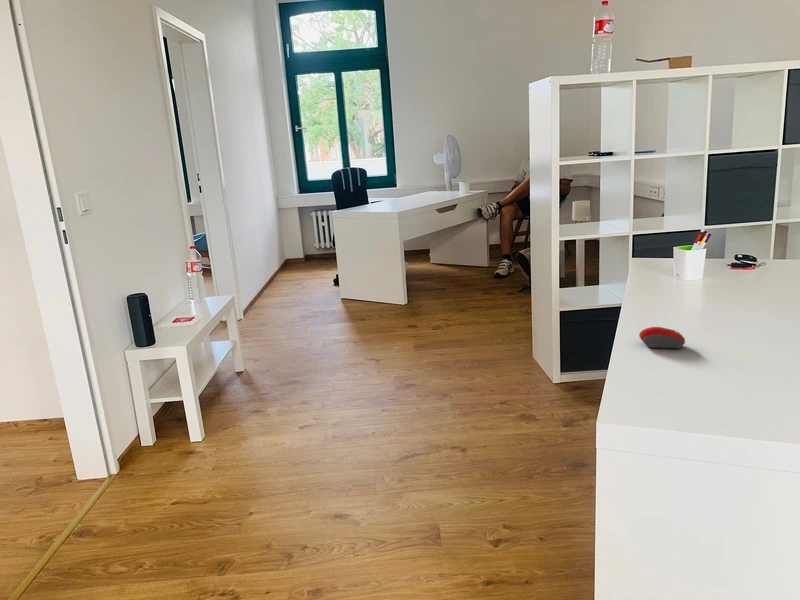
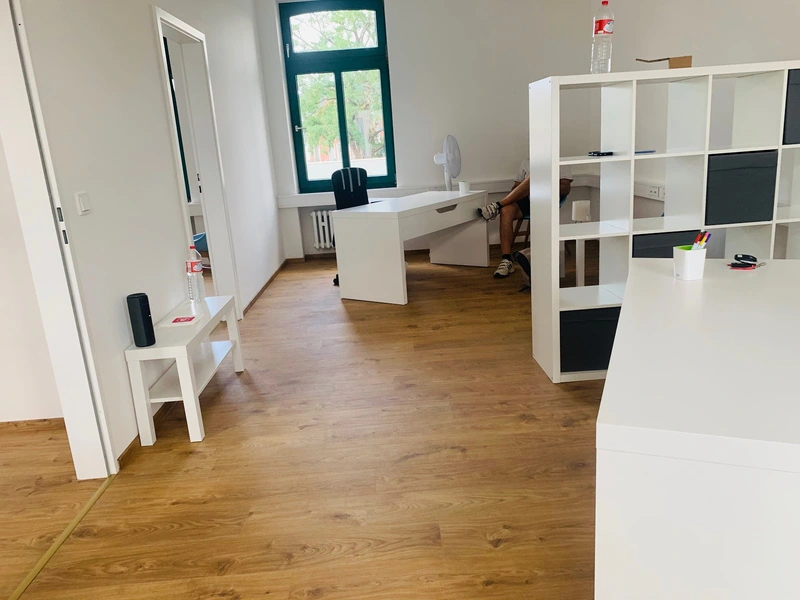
- computer mouse (661, 336)
